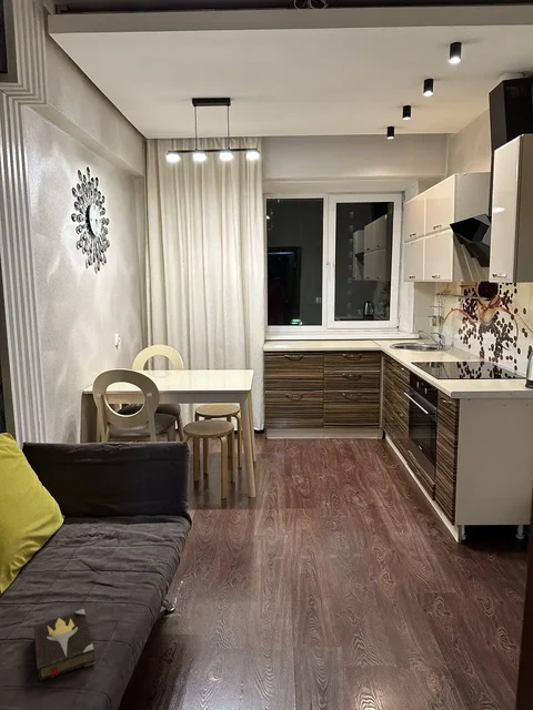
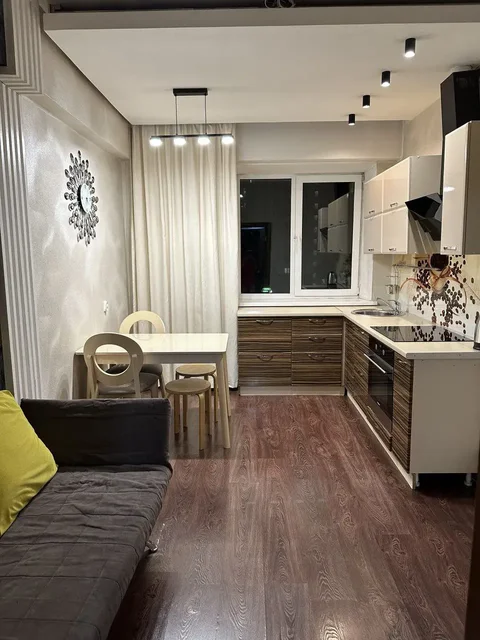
- hardback book (63, 641)
